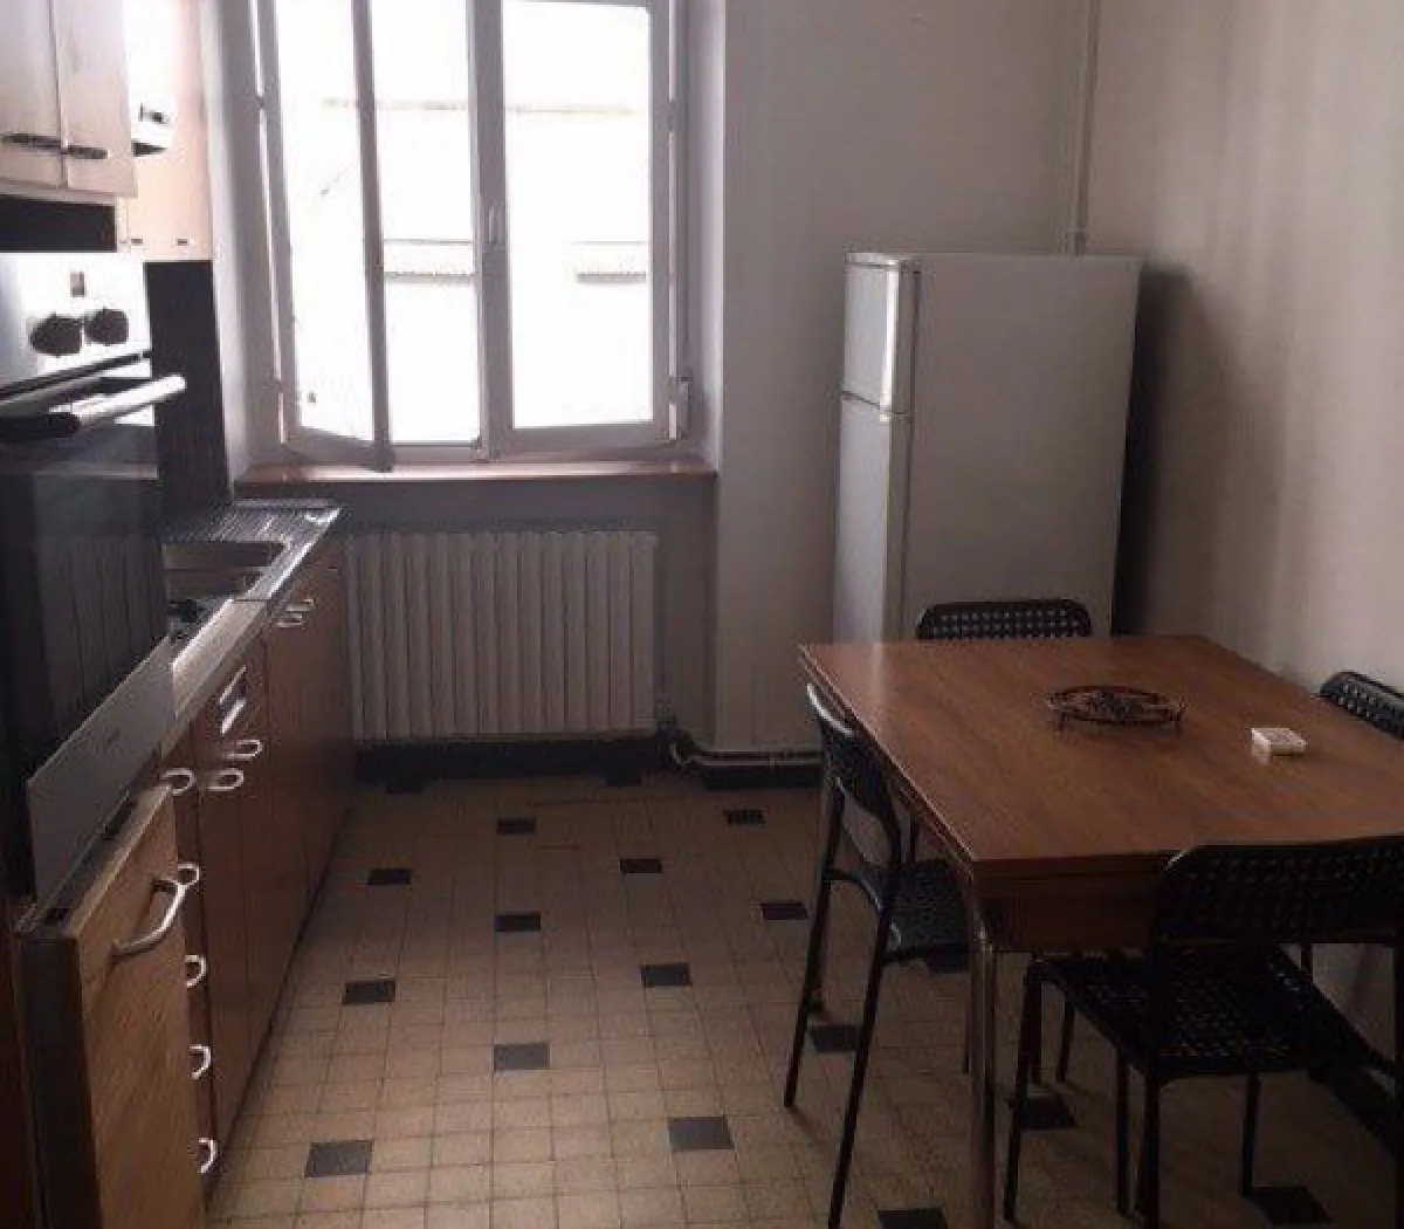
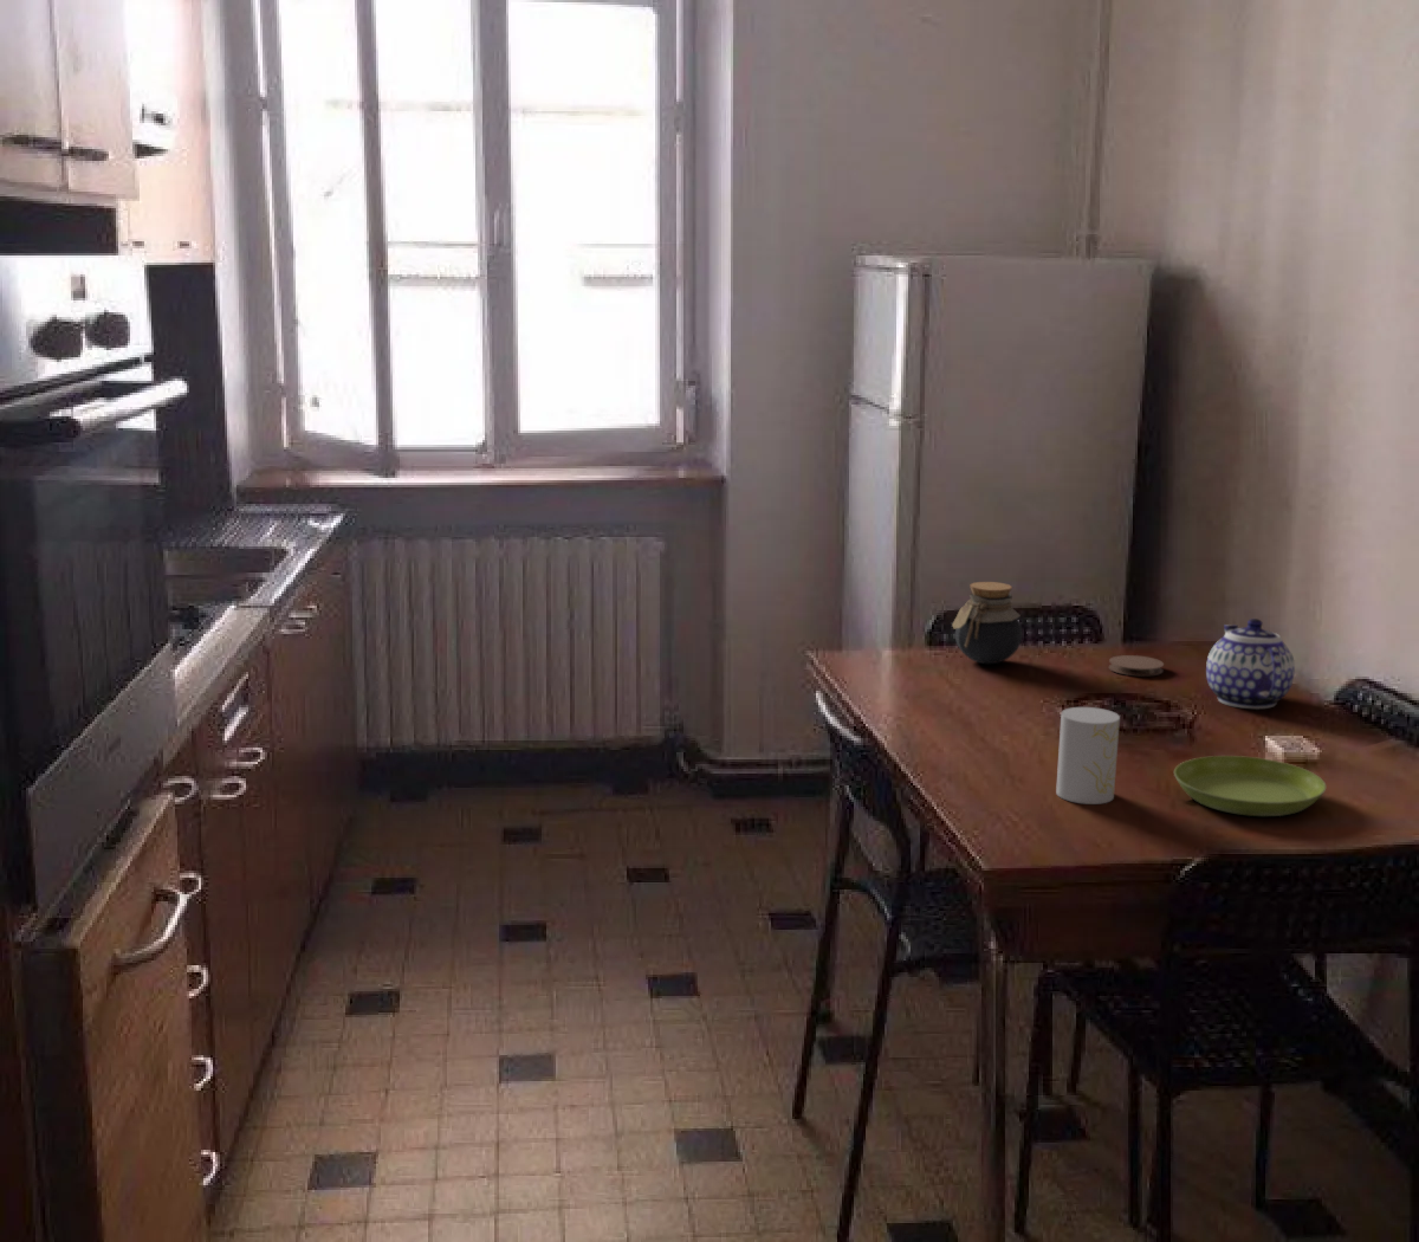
+ teapot (1250, 660)
+ coaster (1135, 665)
+ cup (1087, 754)
+ jar (985, 624)
+ saucer (1248, 788)
